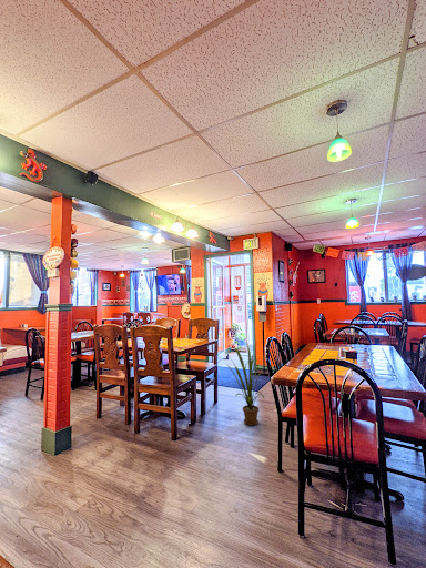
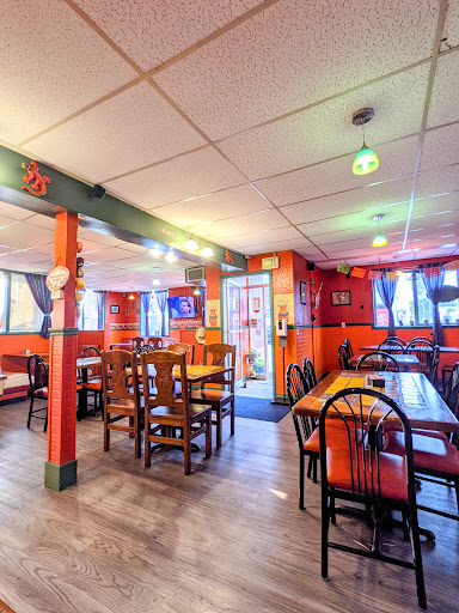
- house plant (250, 384)
